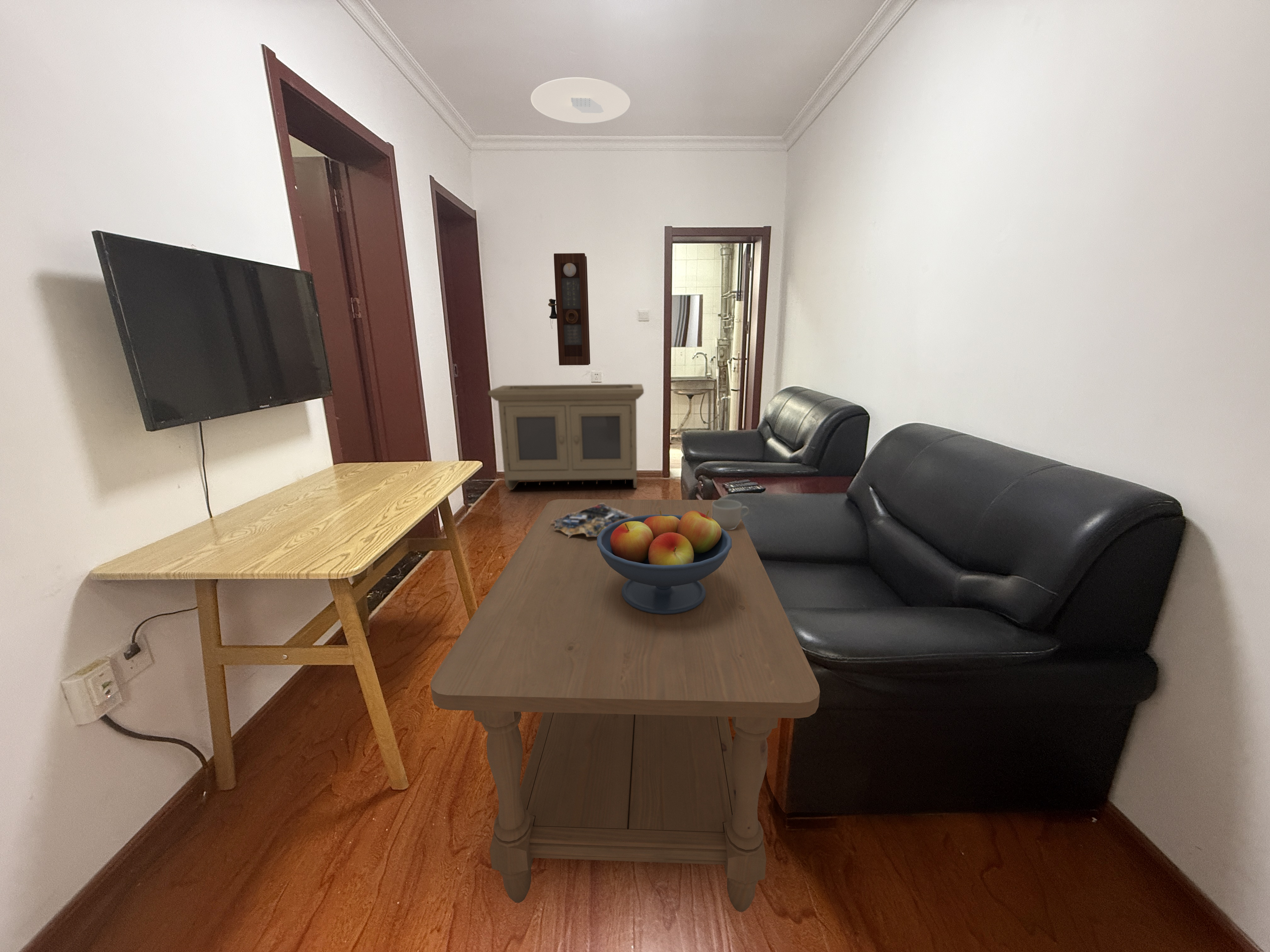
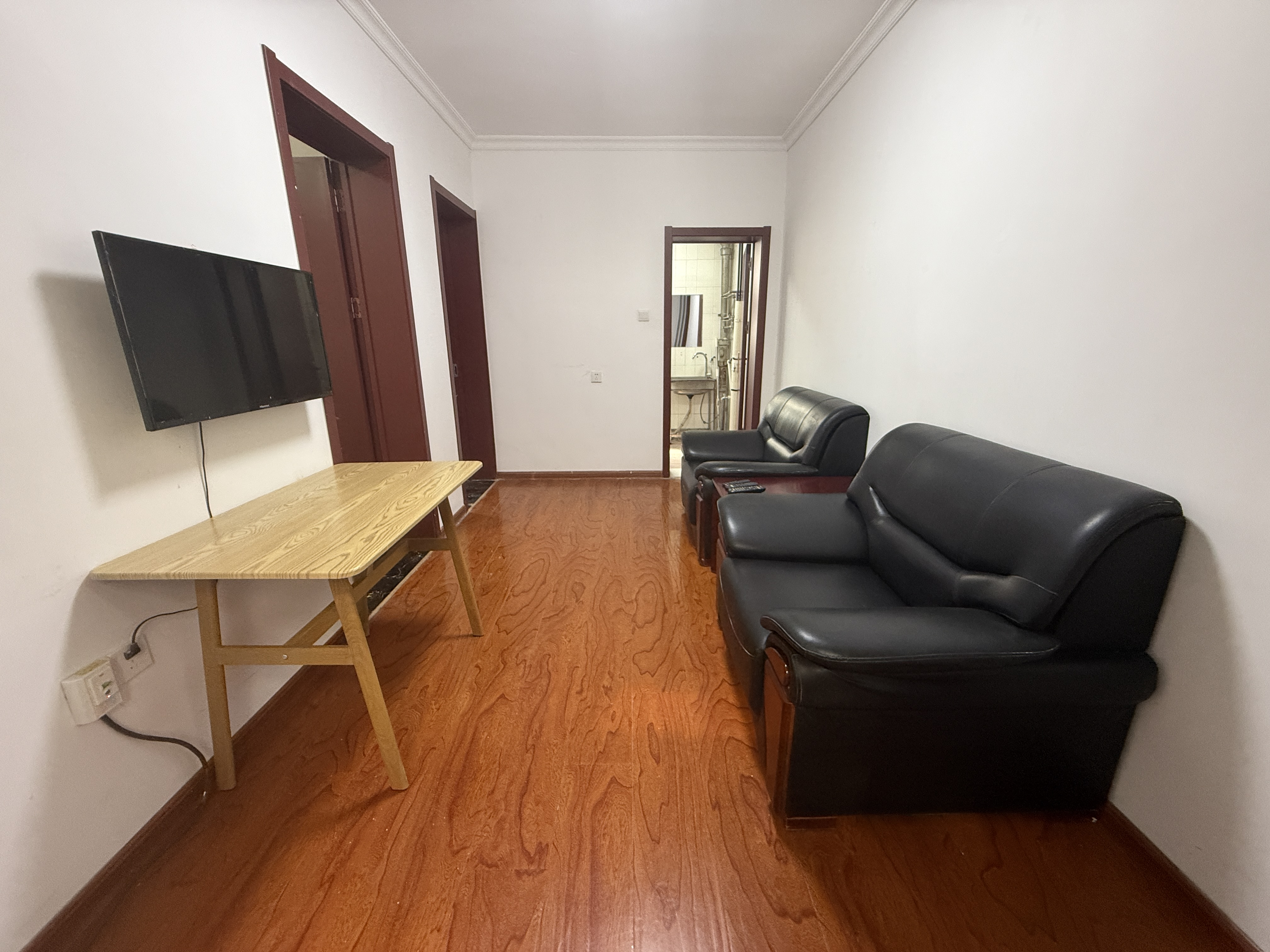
- storage cabinet (572, 439)
- mug (730, 514)
- magazine (594, 520)
- ceiling light (581, 97)
- pendulum clock (568, 311)
- fruit bowl (664, 555)
- coffee table (635, 658)
